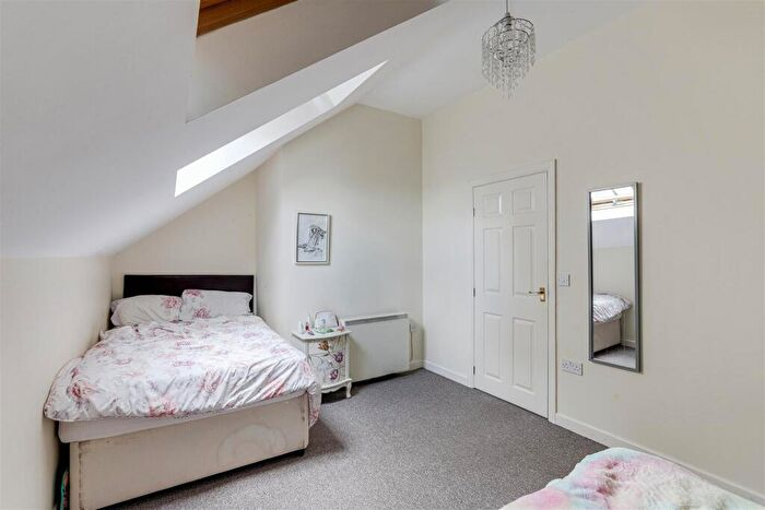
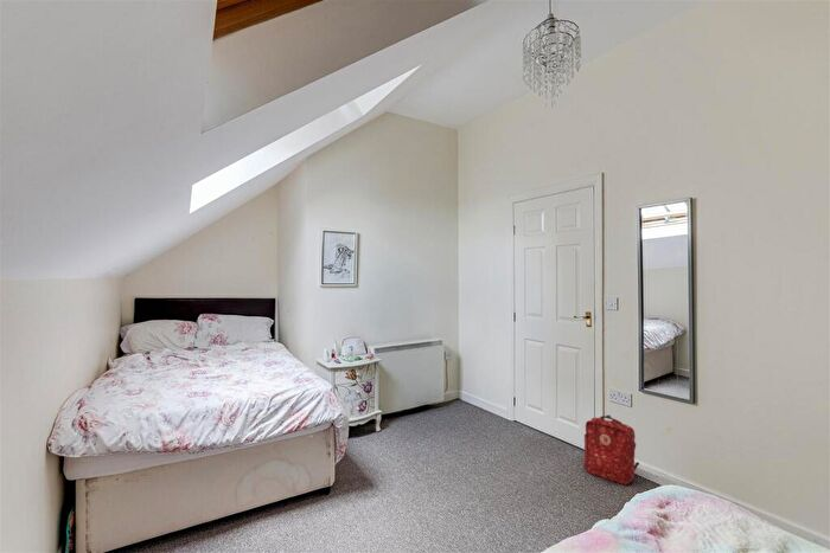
+ backpack (608, 443)
